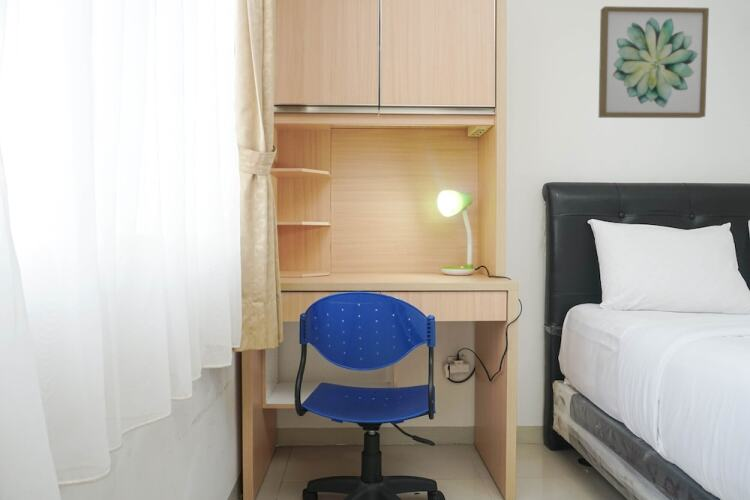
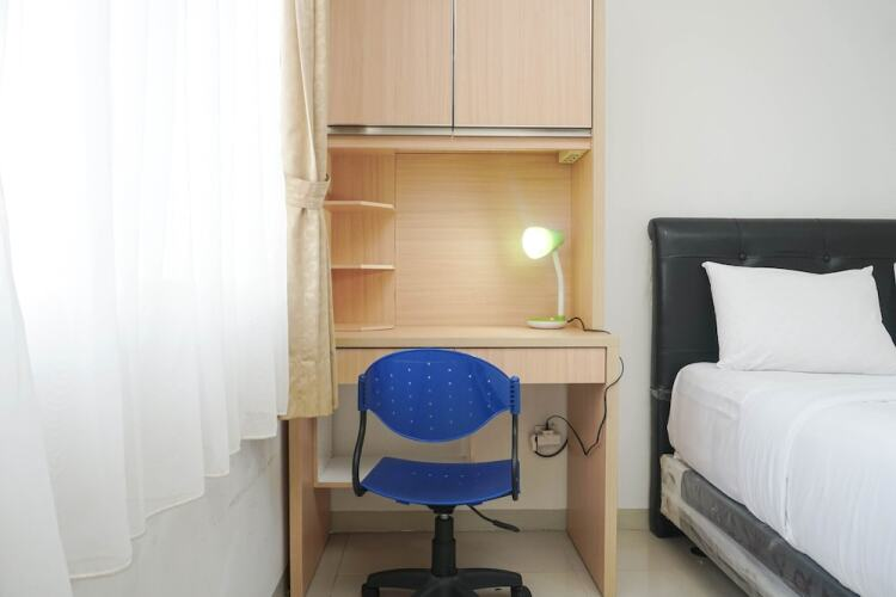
- wall art (653, 63)
